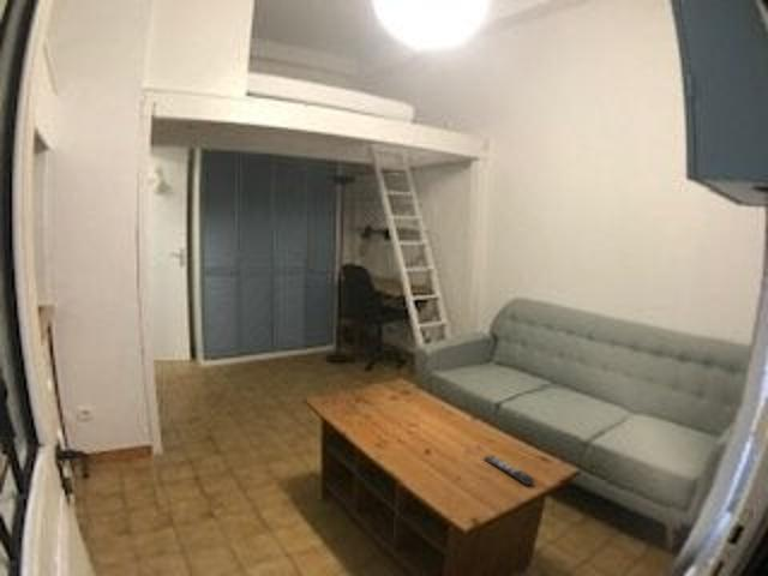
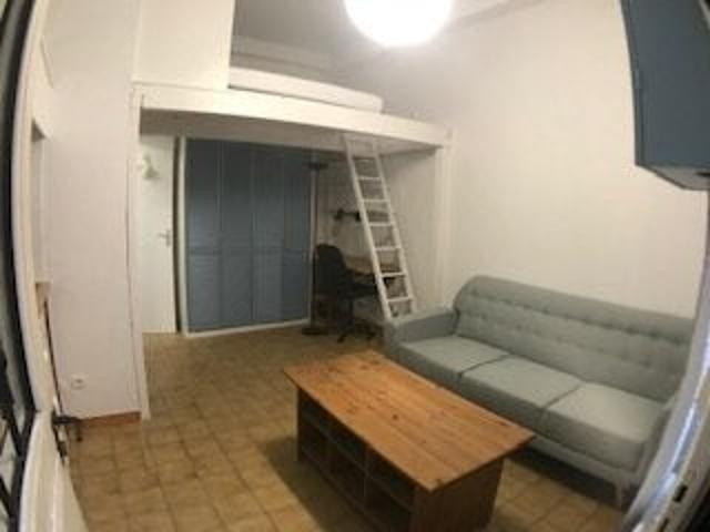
- remote control (508, 468)
